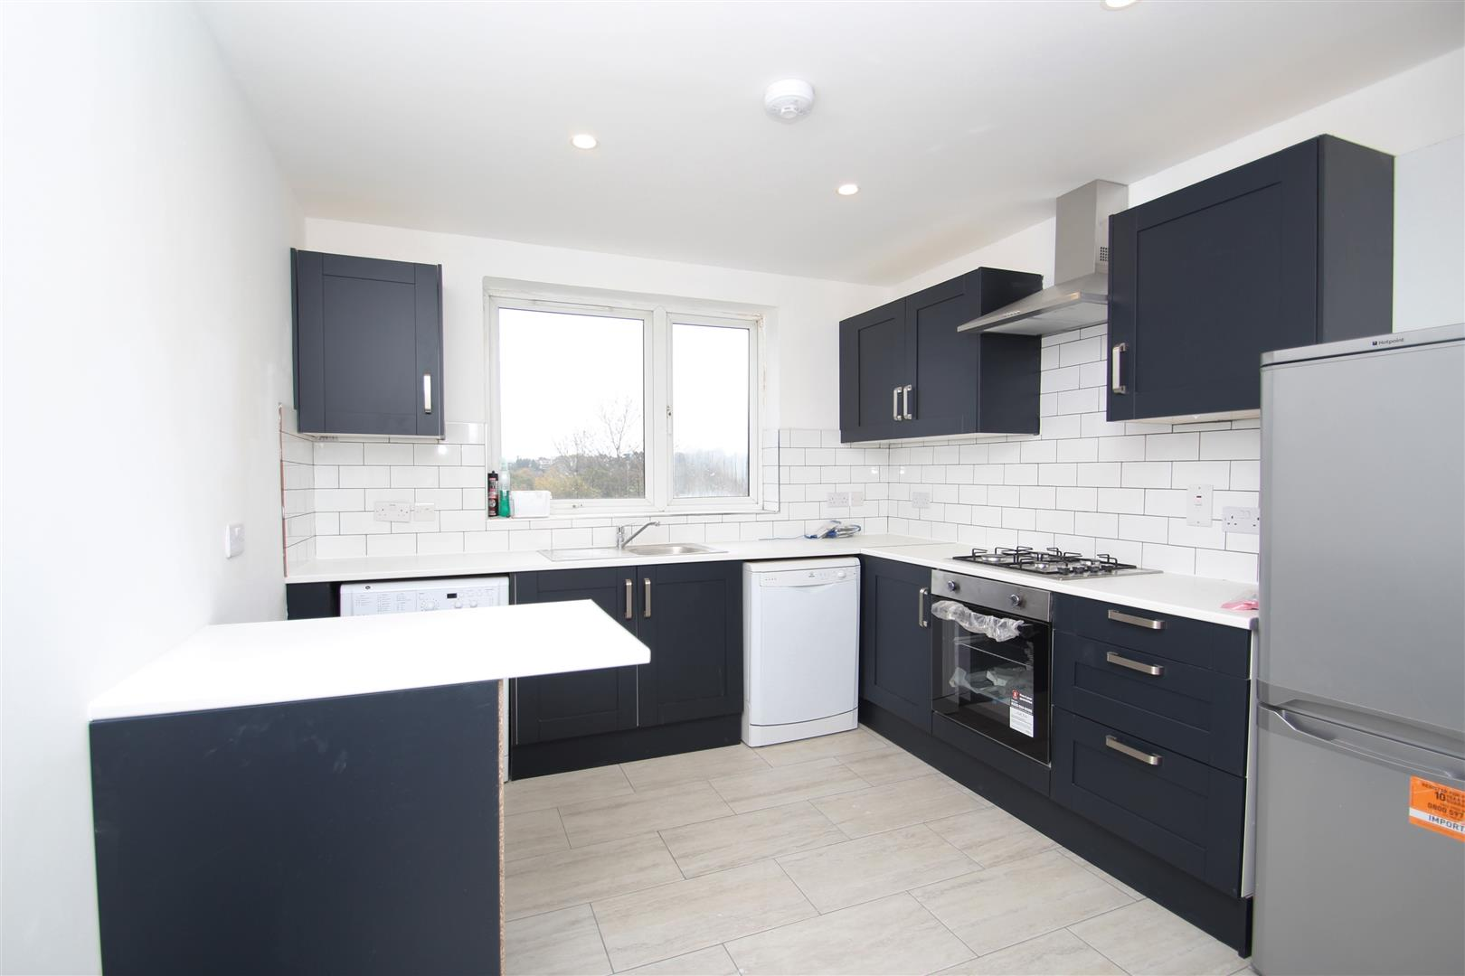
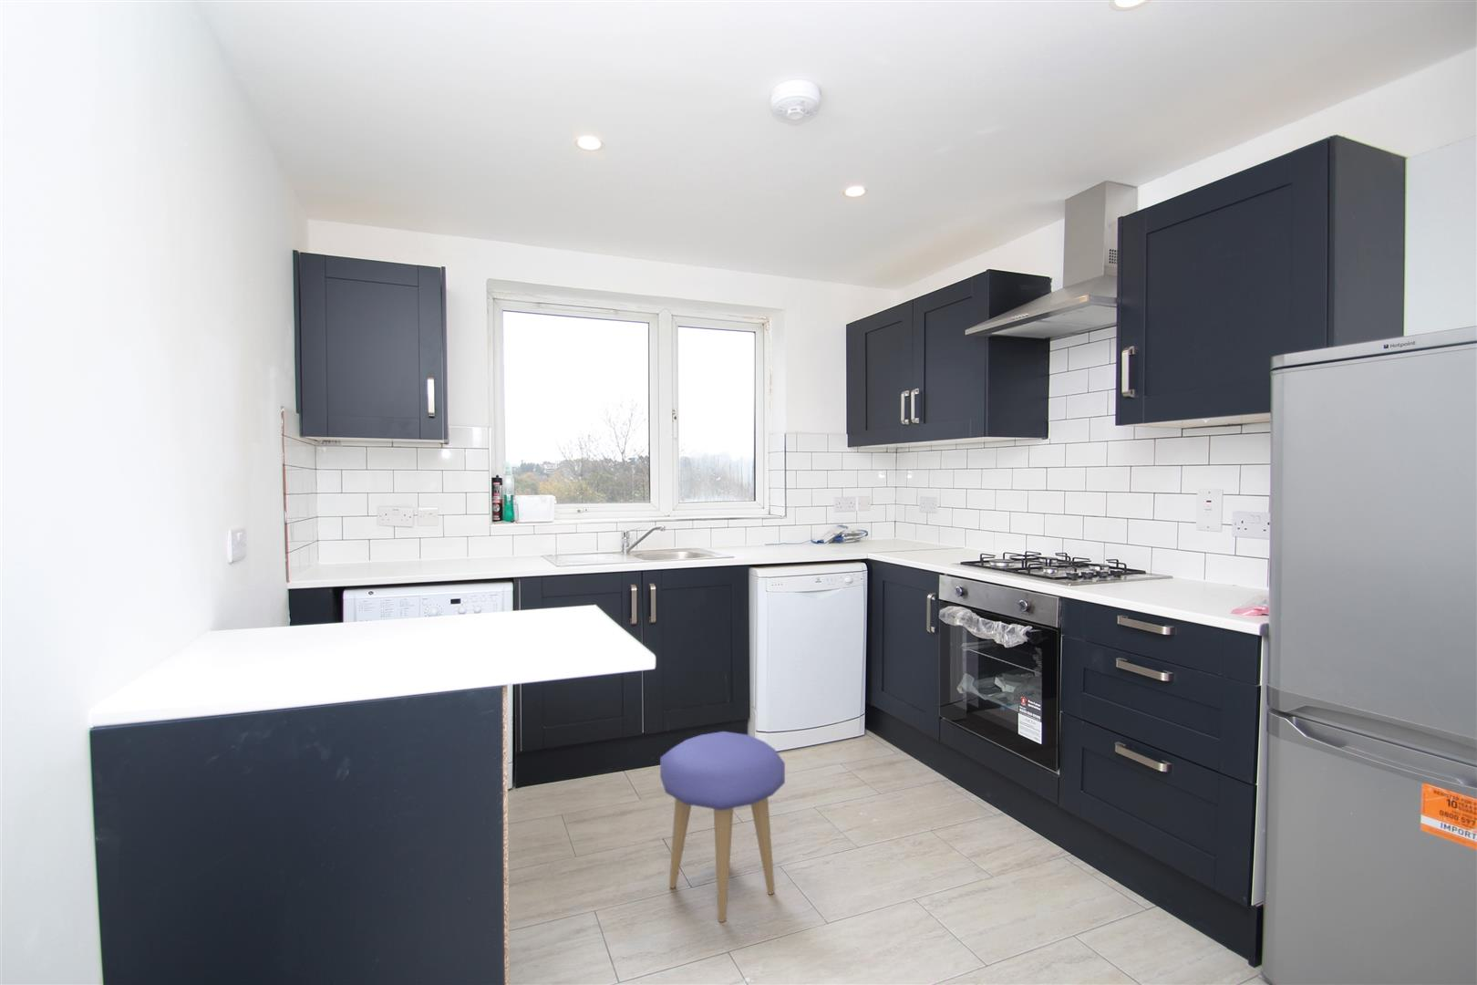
+ stool (722, 819)
